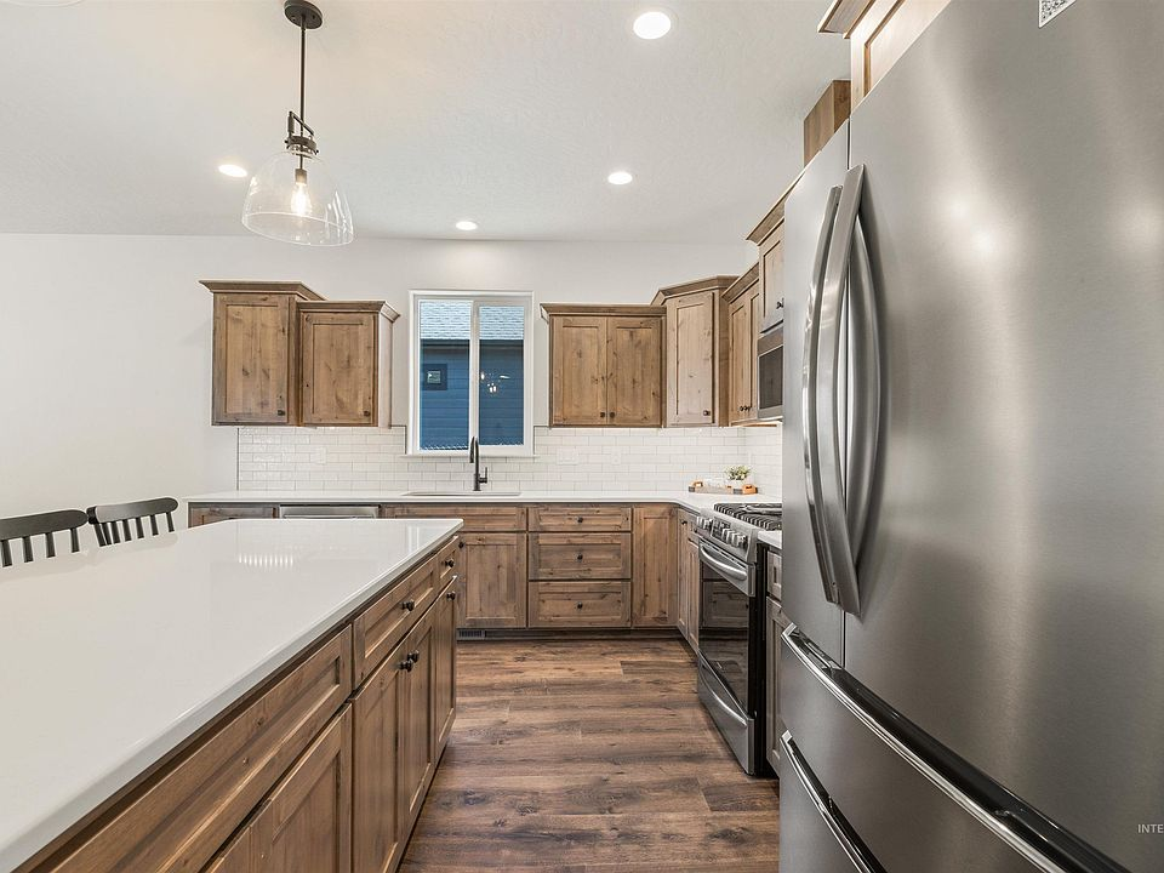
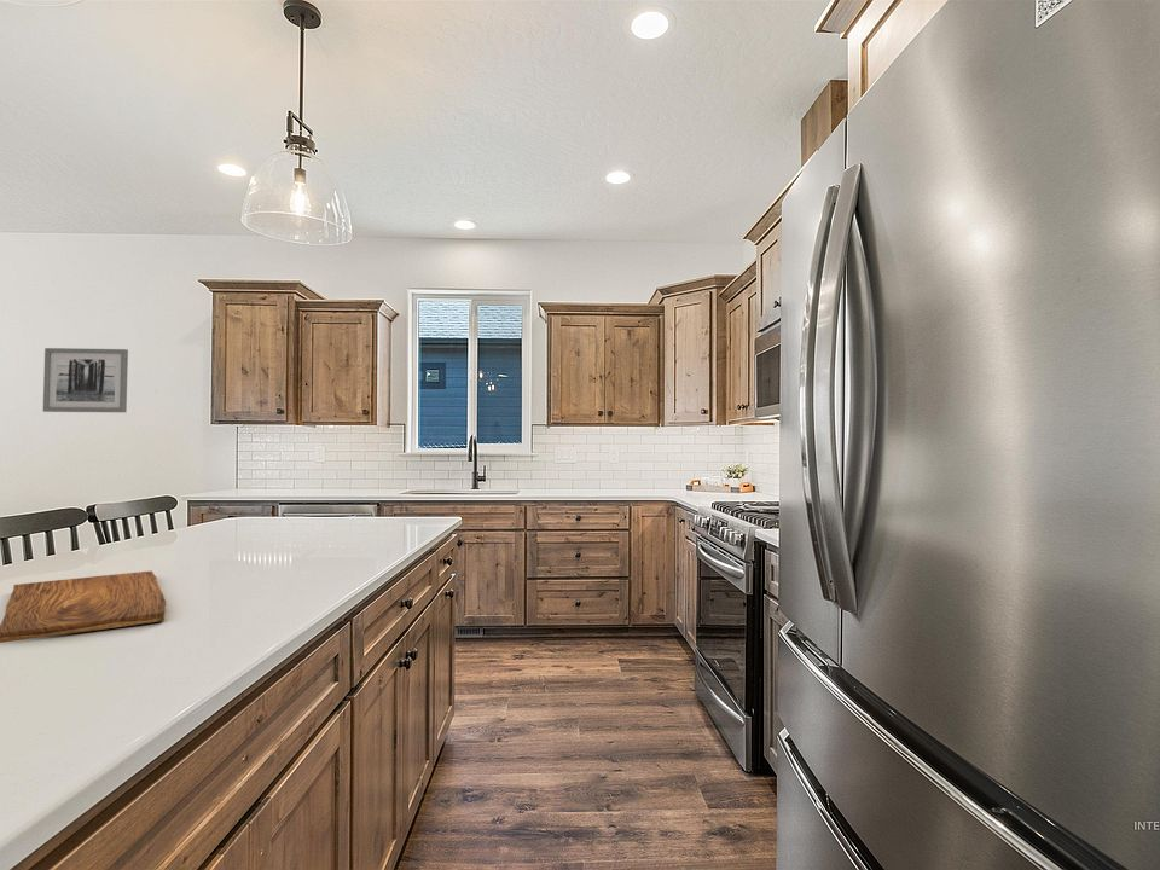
+ wall art (86, 379)
+ cutting board (88, 599)
